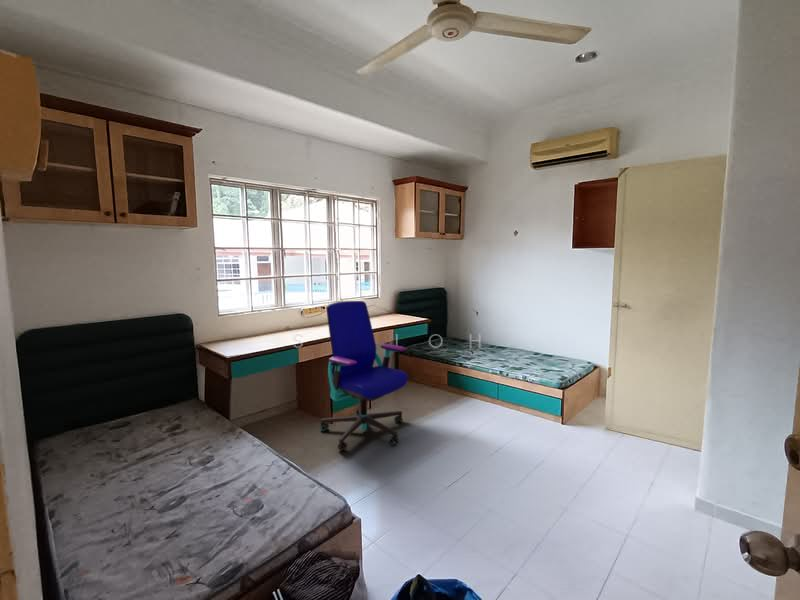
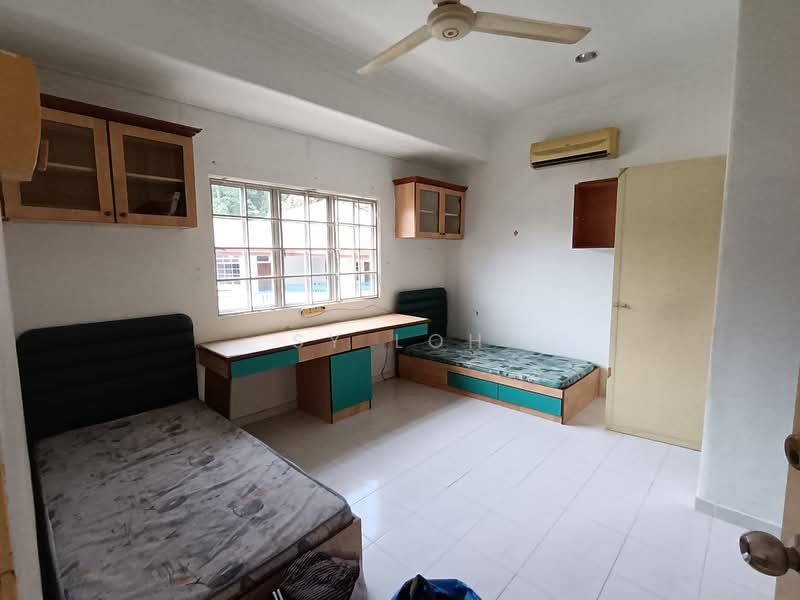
- office chair (365, 369)
